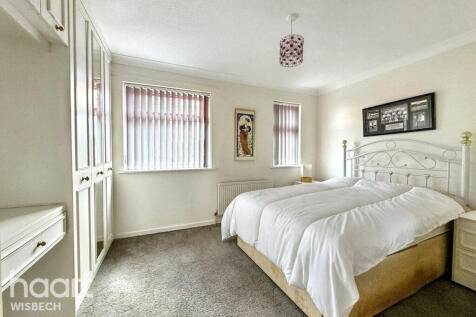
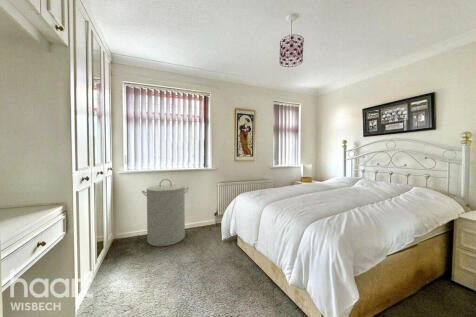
+ laundry hamper (166, 208)
